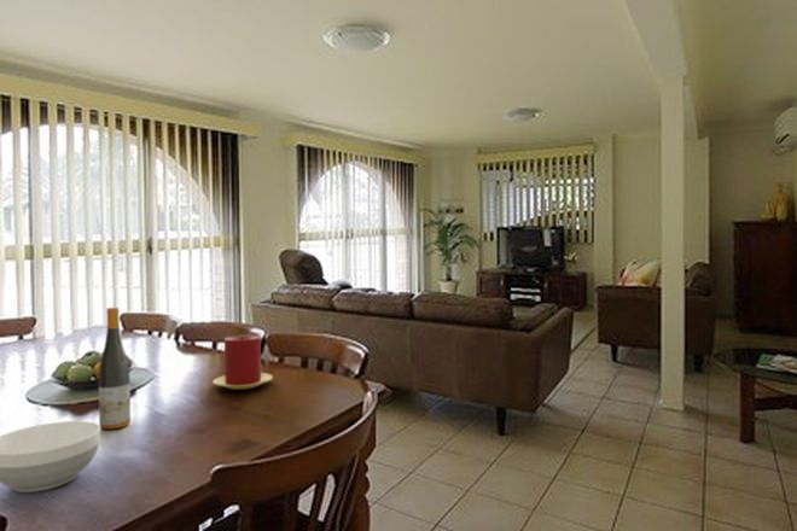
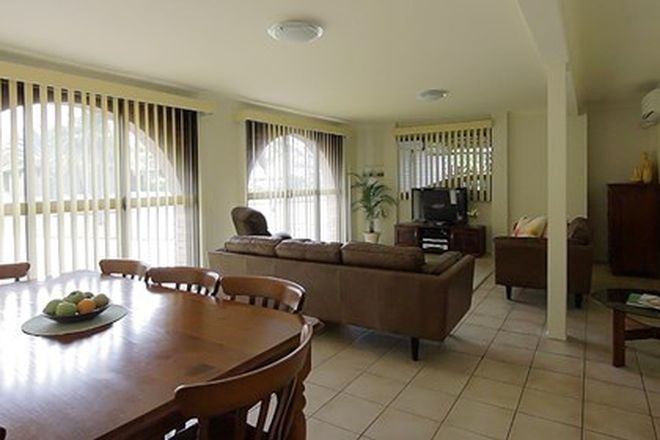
- wine bottle (114, 366)
- candle (243, 361)
- bowl (46, 457)
